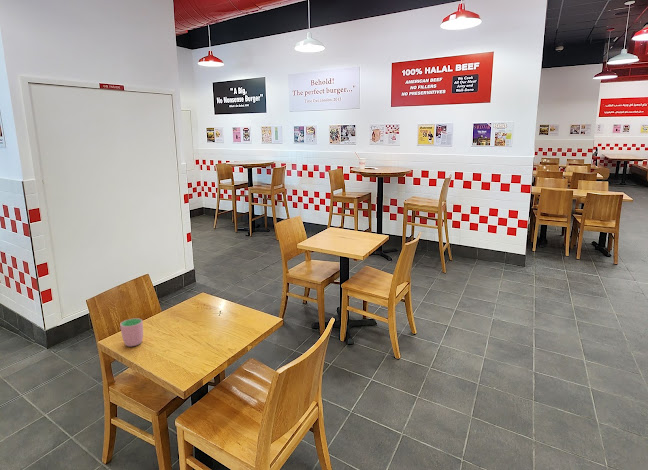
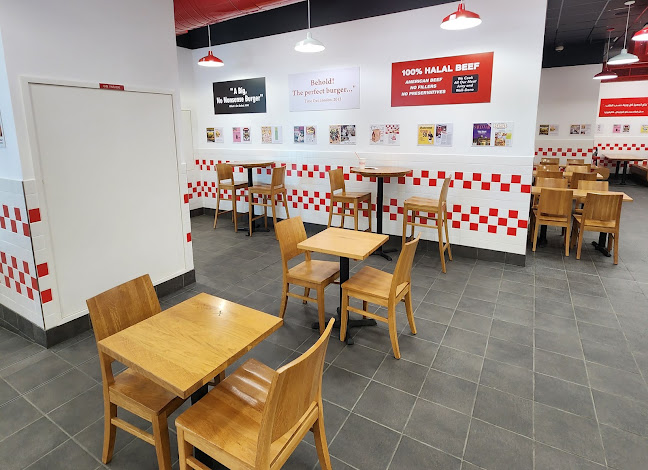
- cup (133, 331)
